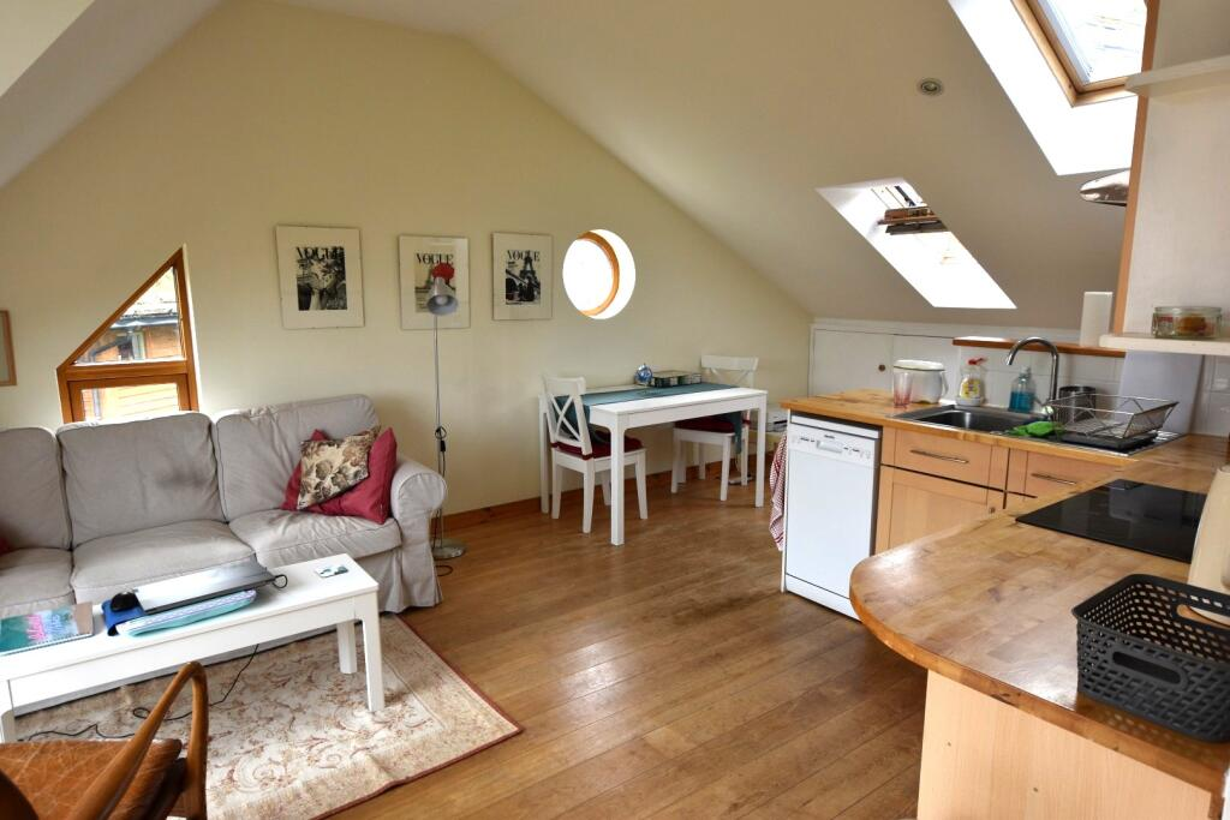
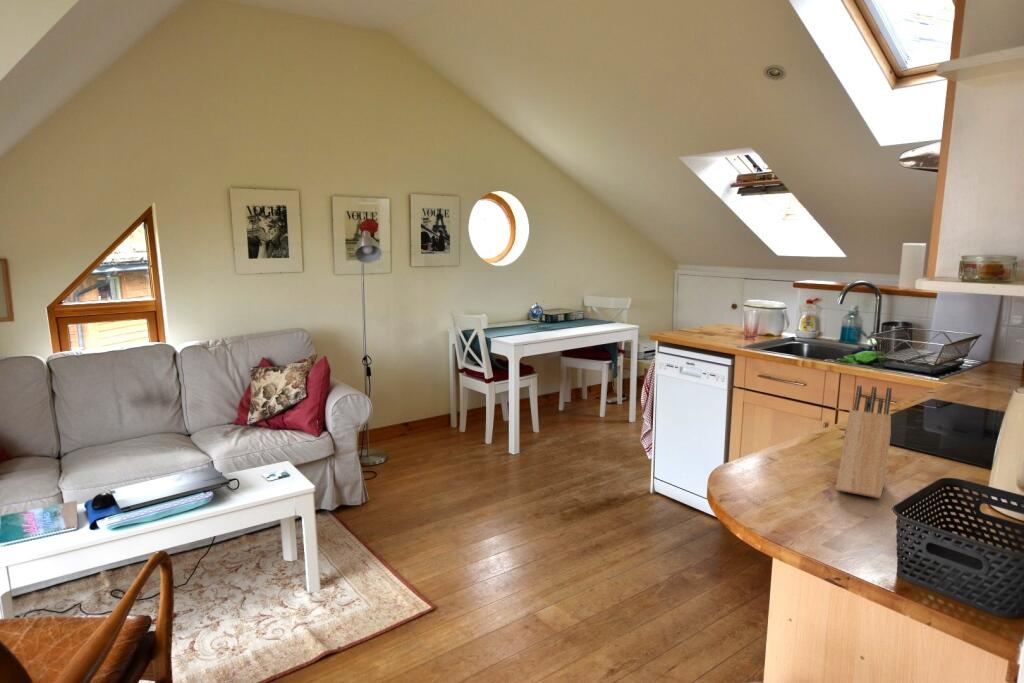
+ knife block (866, 436)
